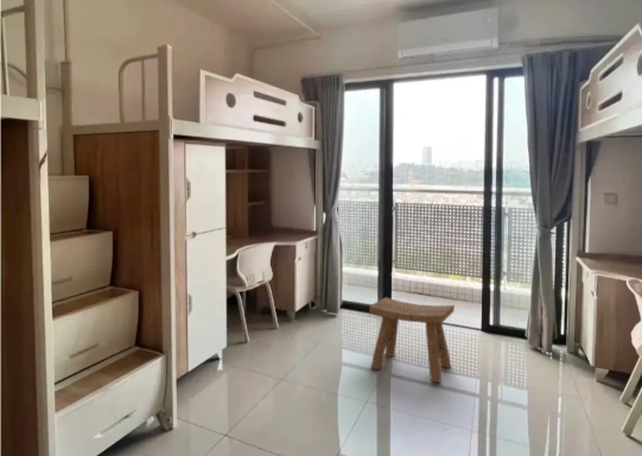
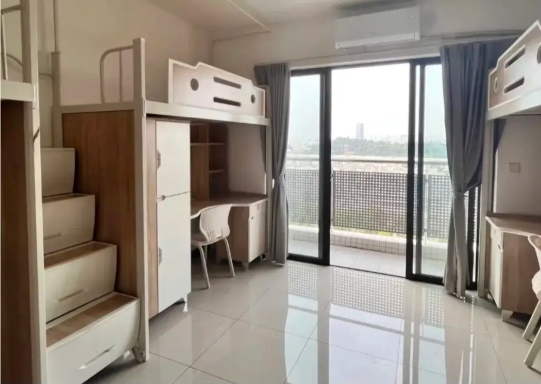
- stool (396, 334)
